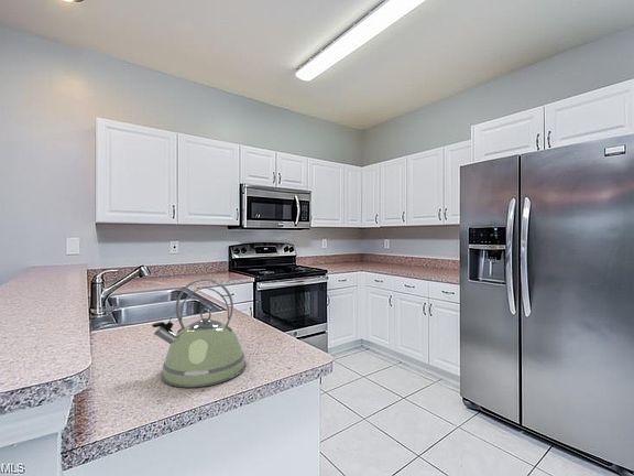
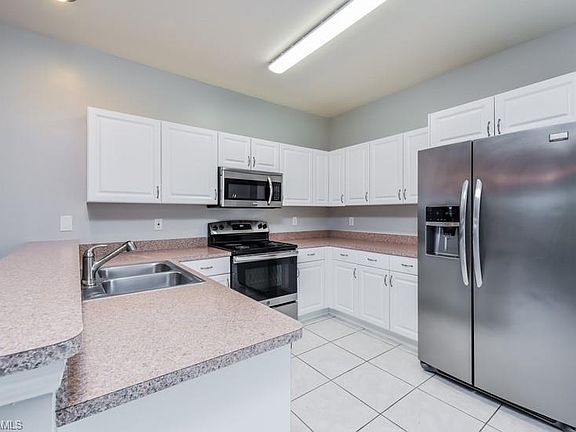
- kettle (199, 323)
